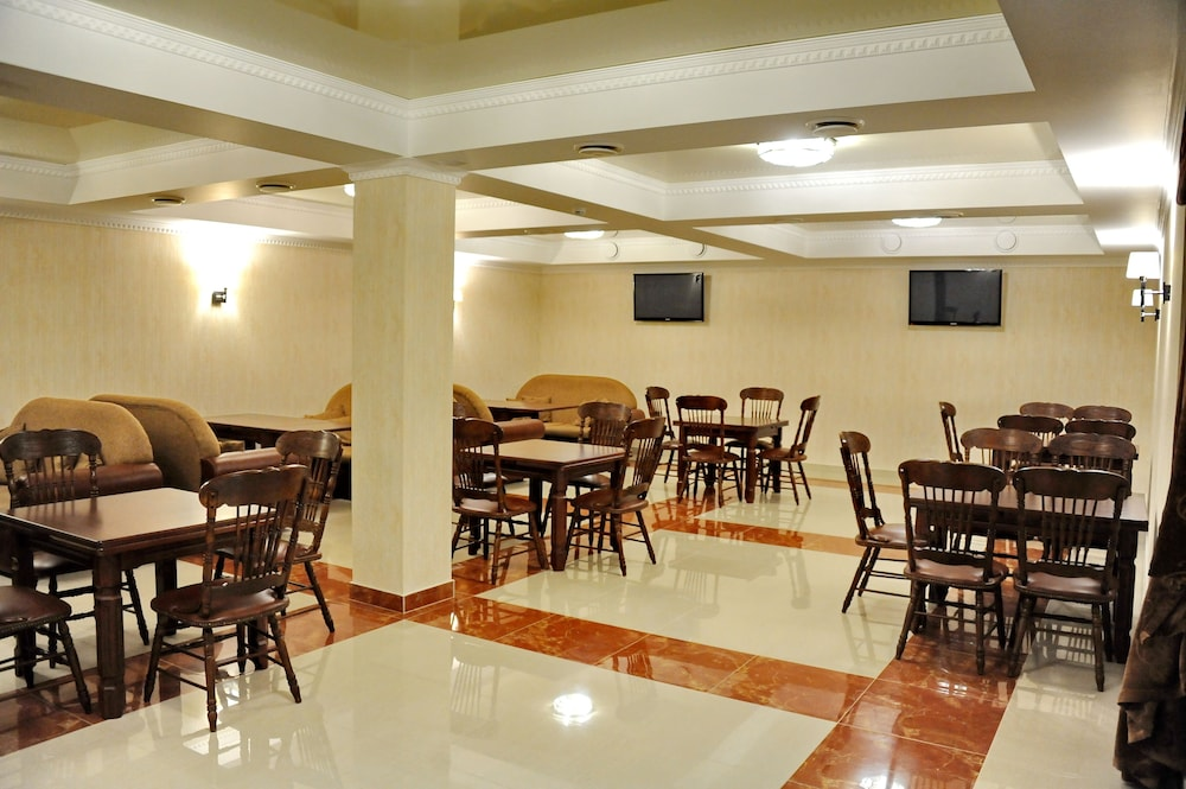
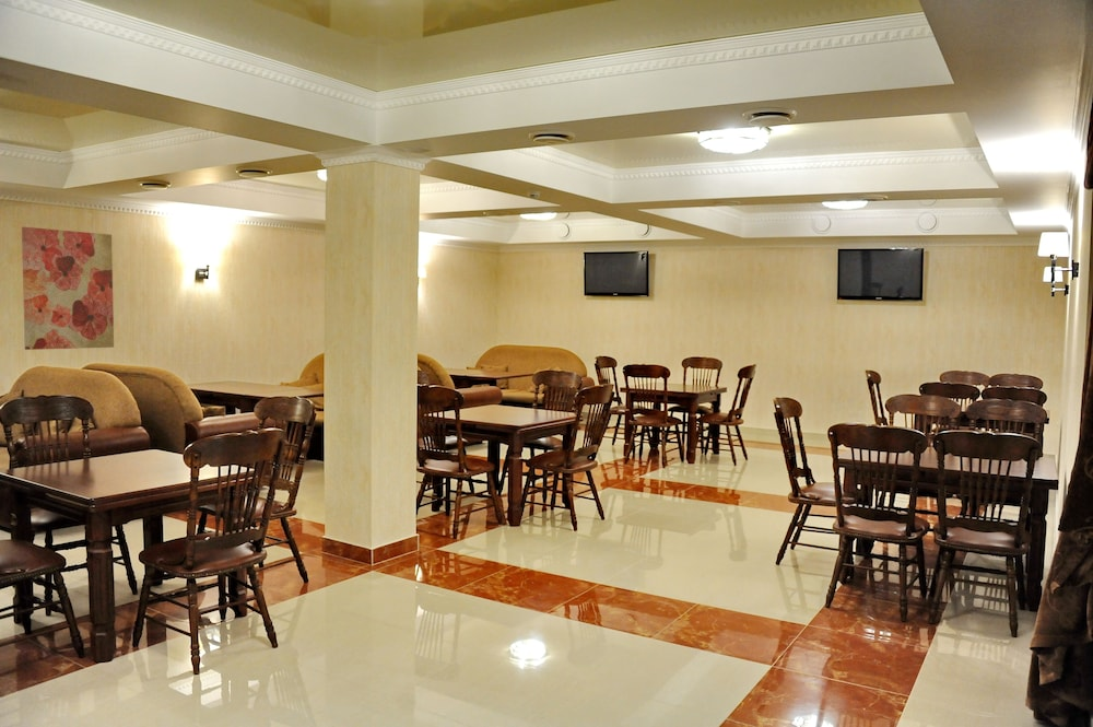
+ wall art (69, 290)
